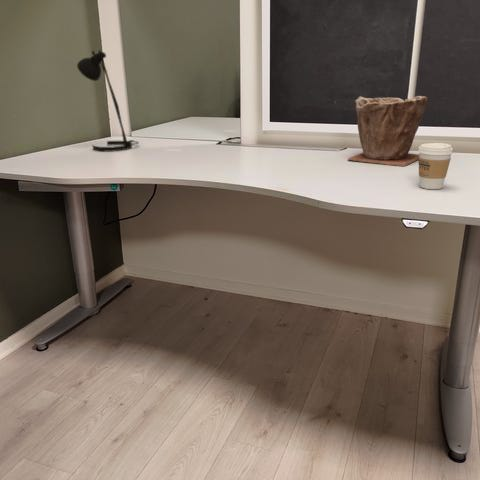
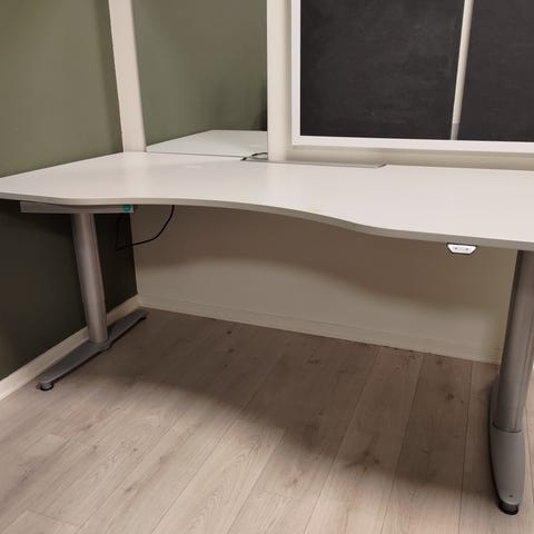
- coffee cup (433, 165)
- desk lamp (112, 98)
- plant pot (388, 127)
